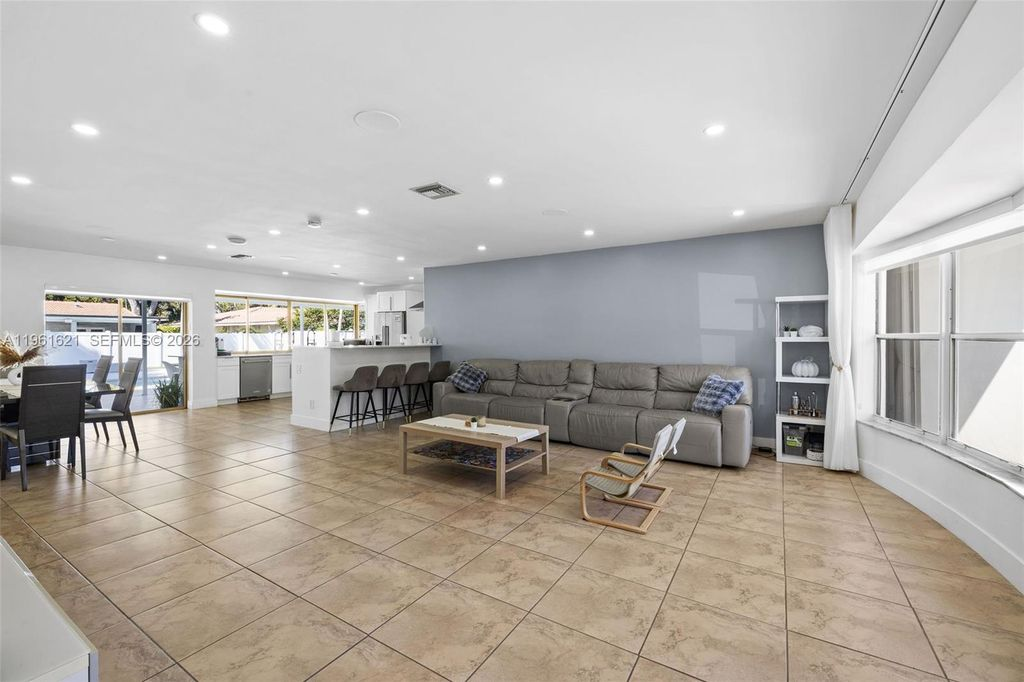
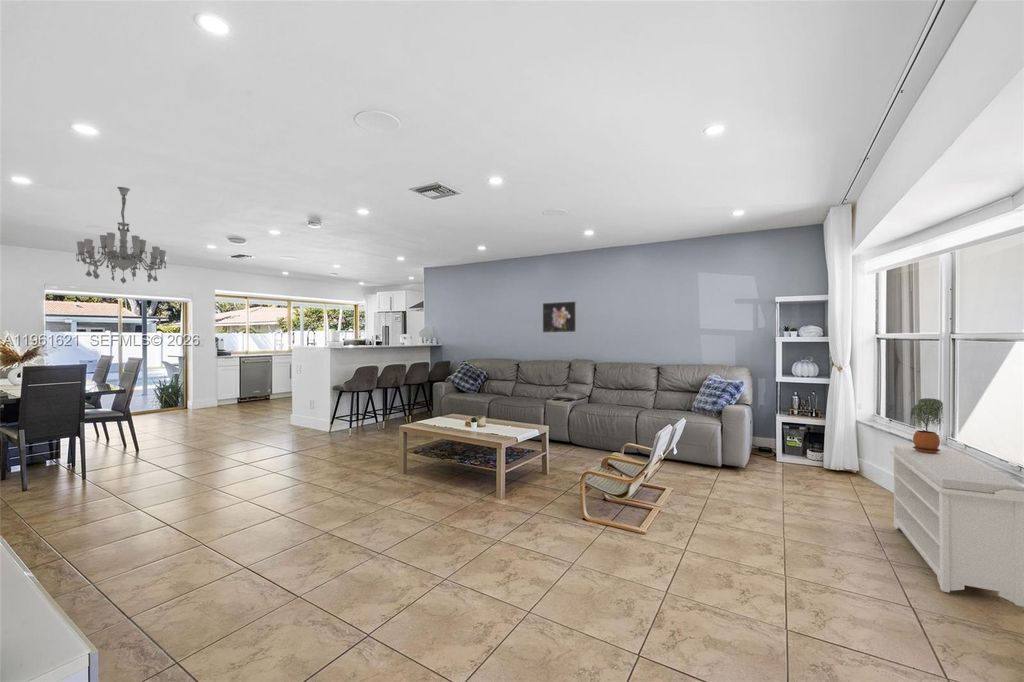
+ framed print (559, 317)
+ bench (948, 511)
+ potted plant (926, 424)
+ chandelier (123, 236)
